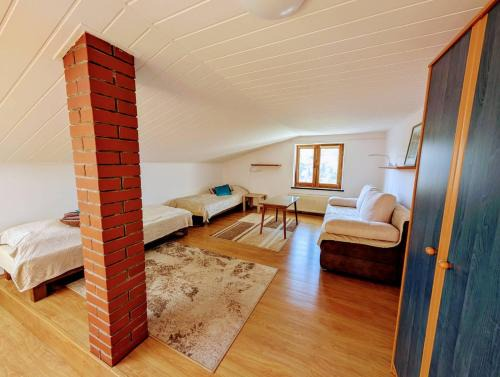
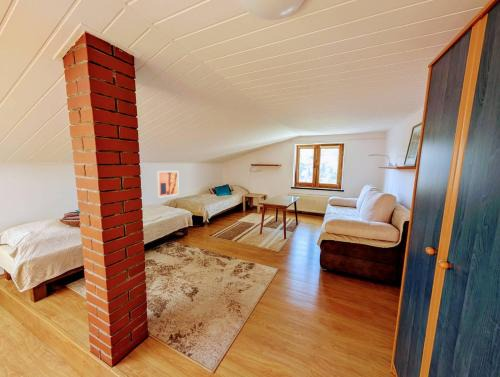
+ wall art (168, 183)
